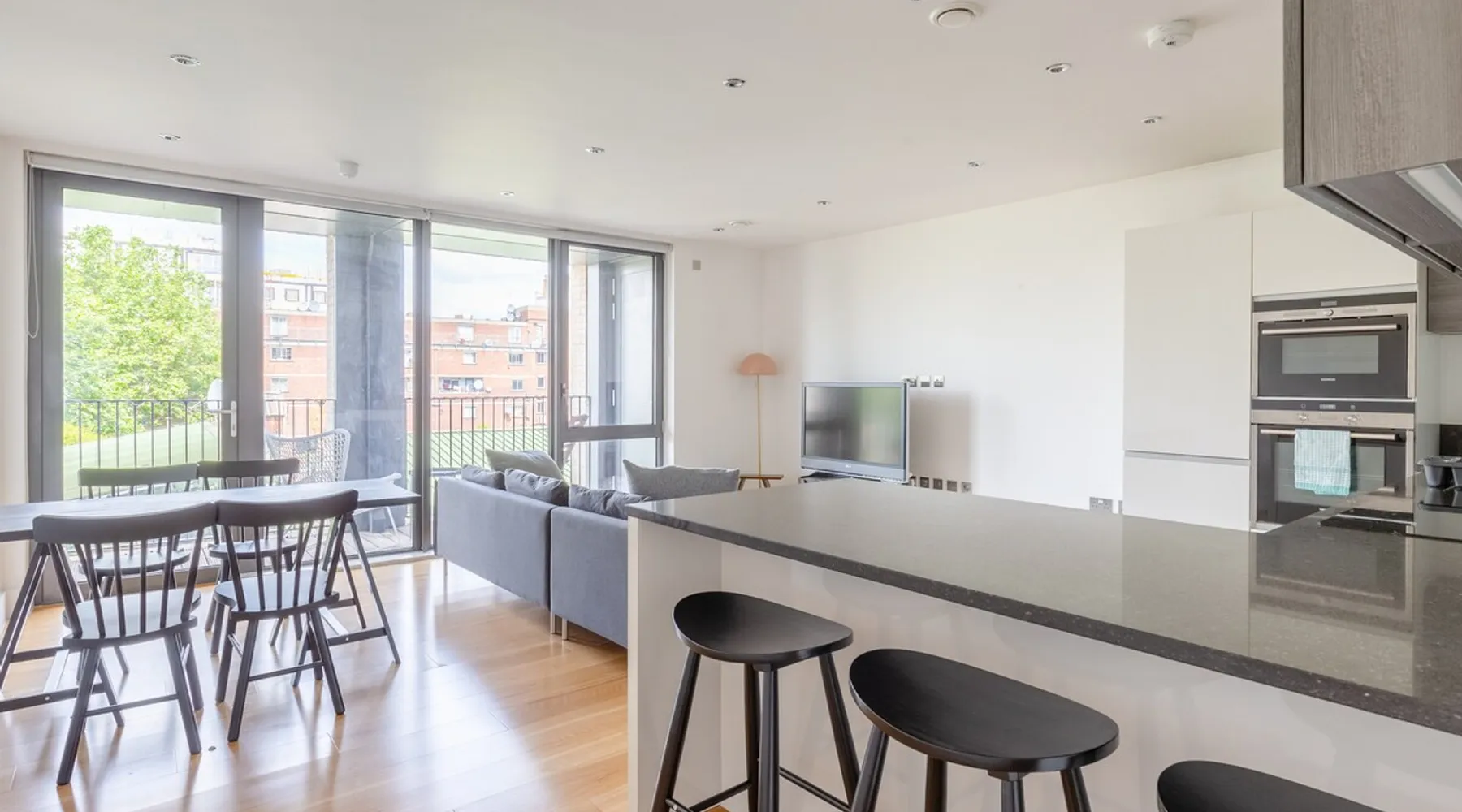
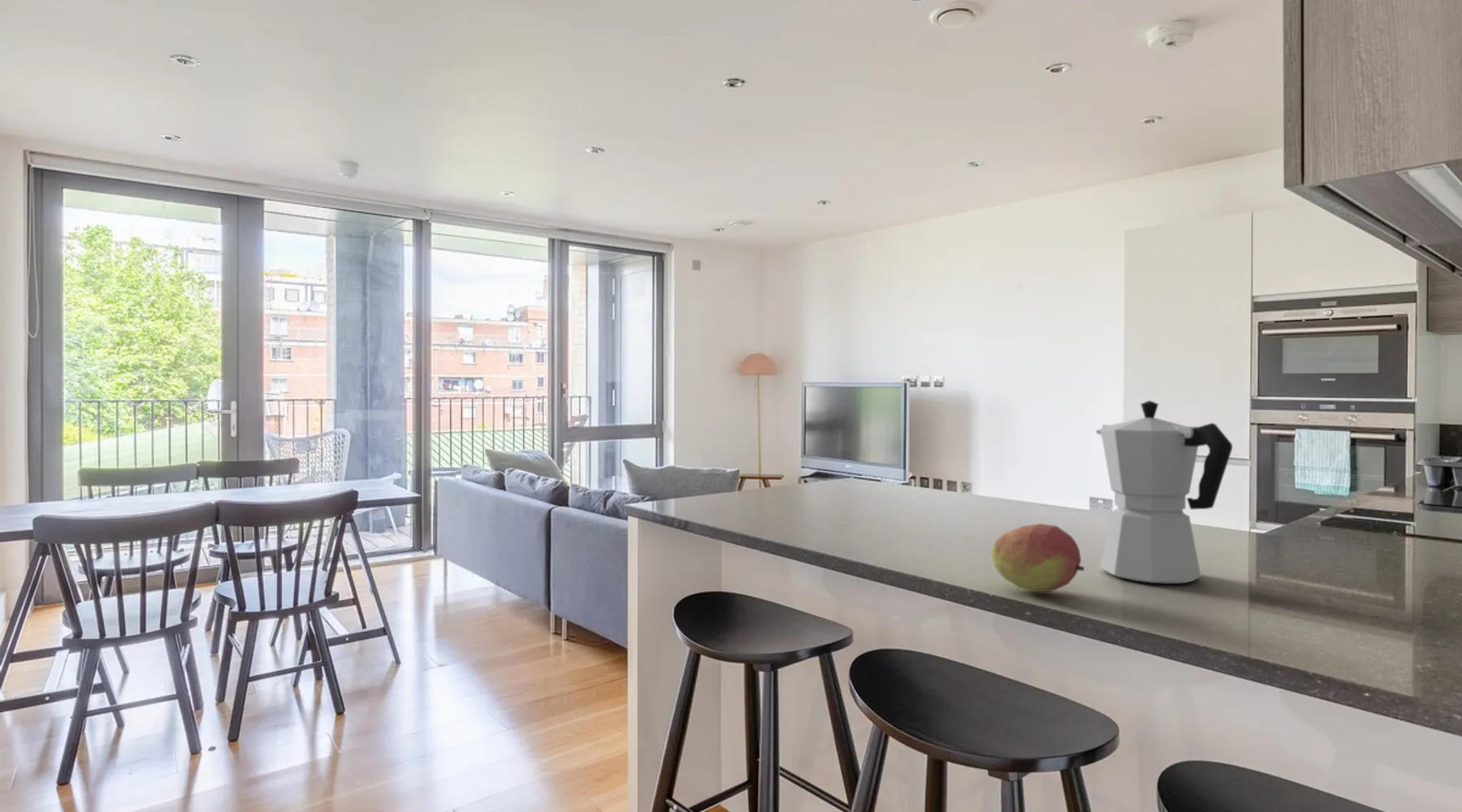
+ fruit (1036, 557)
+ moka pot (1157, 488)
